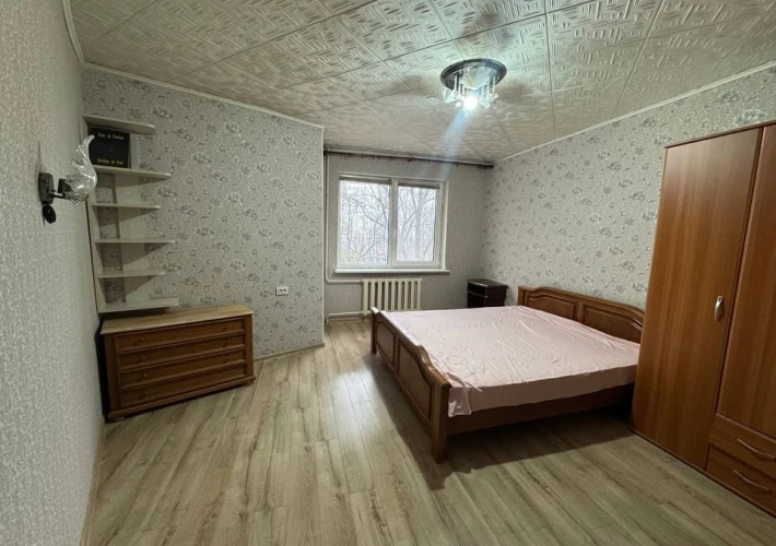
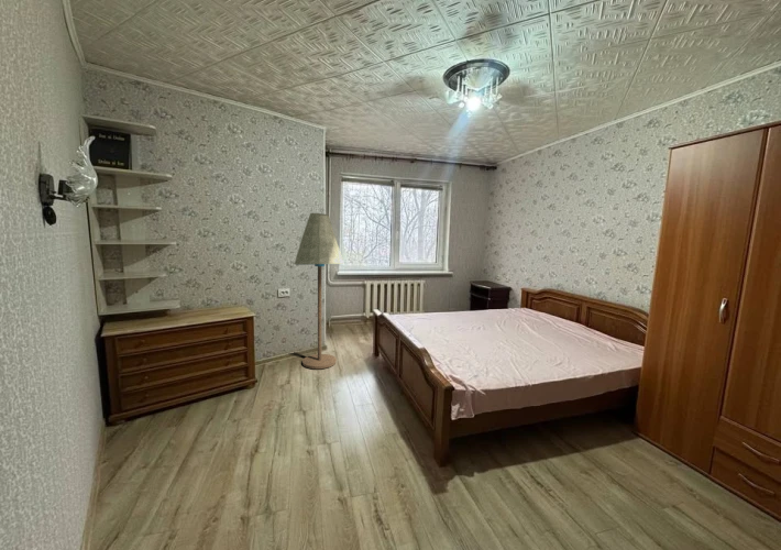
+ floor lamp (319, 289)
